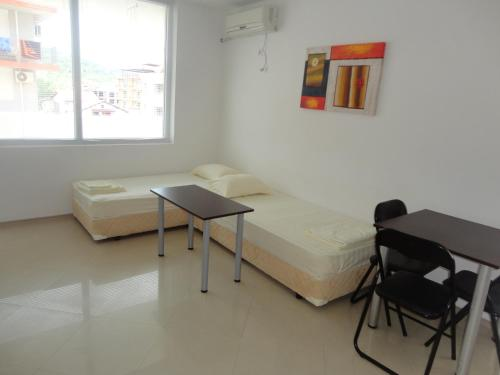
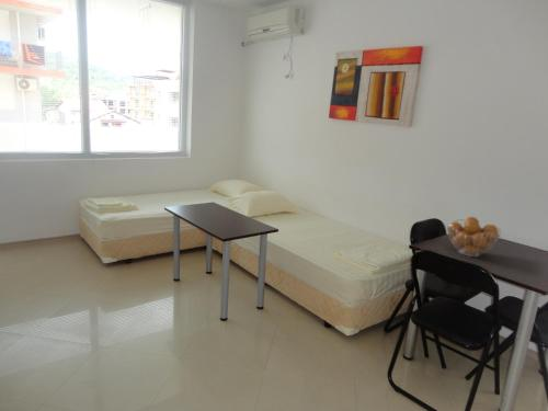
+ fruit basket (471, 236)
